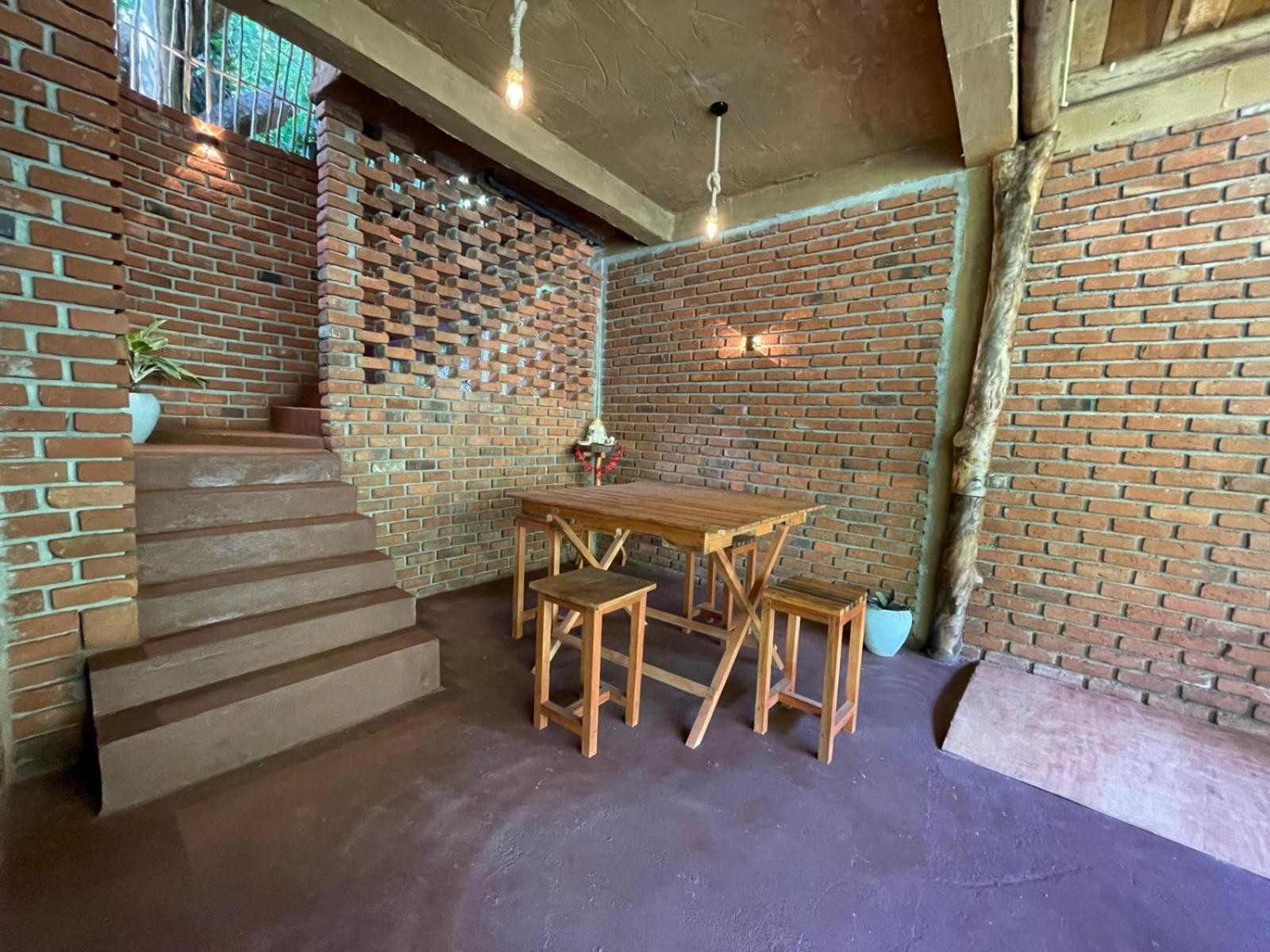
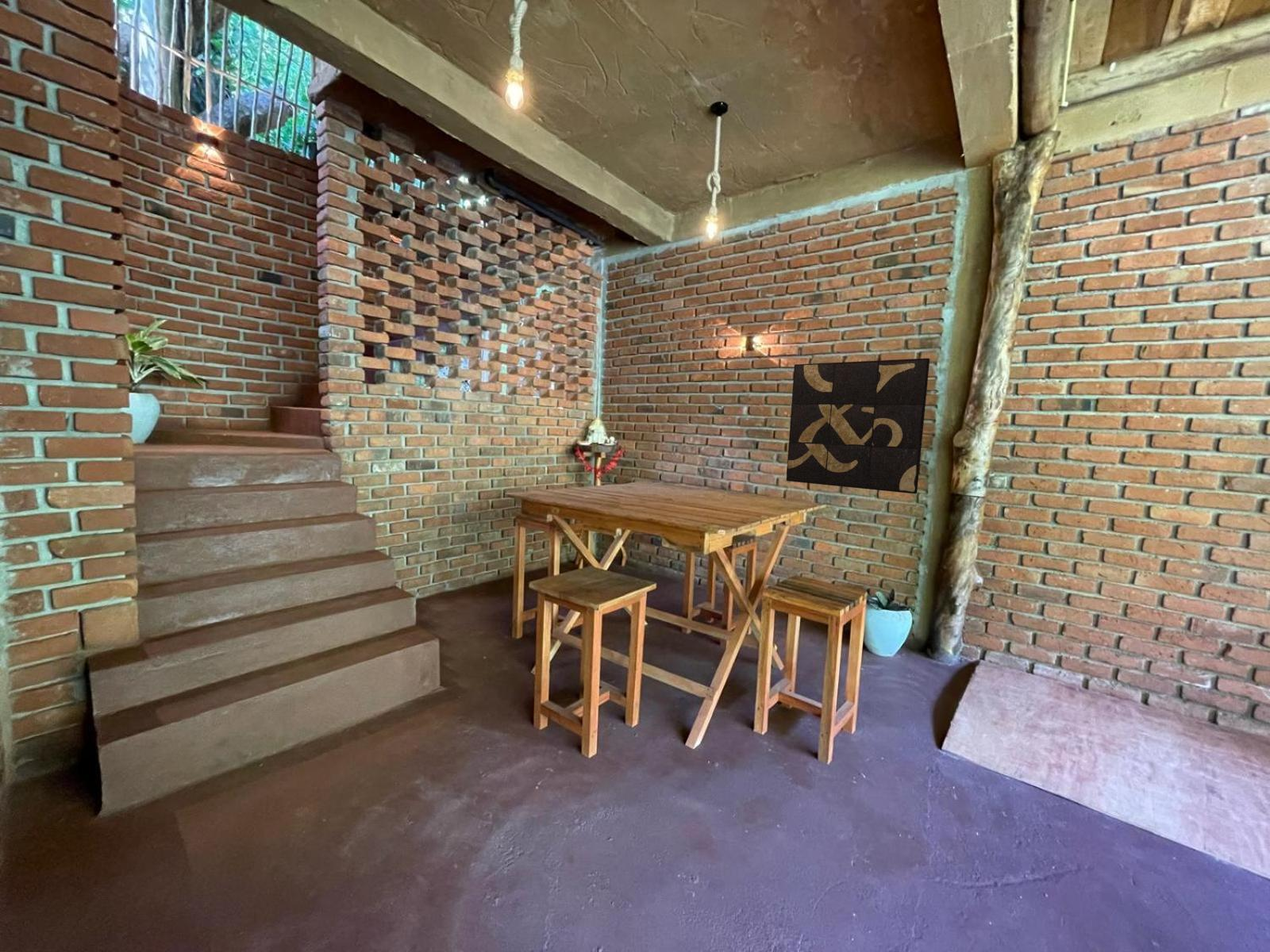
+ wall art (852, 424)
